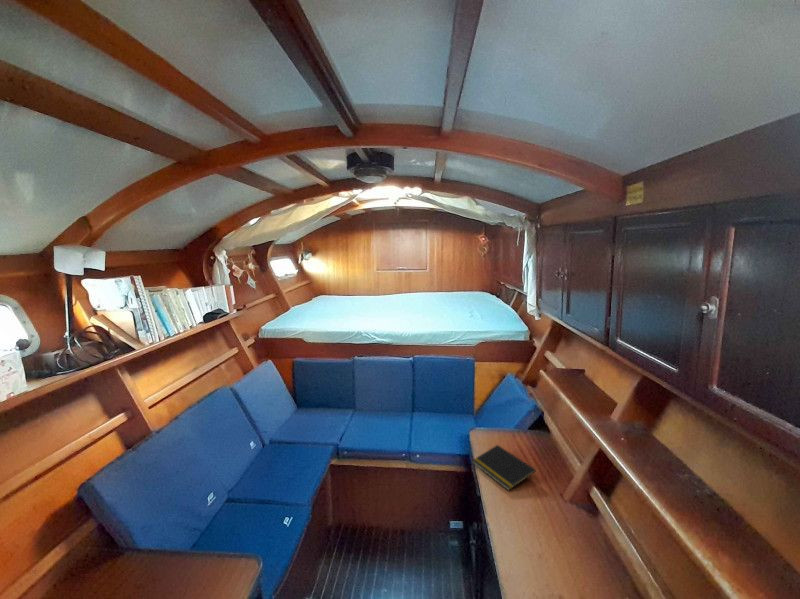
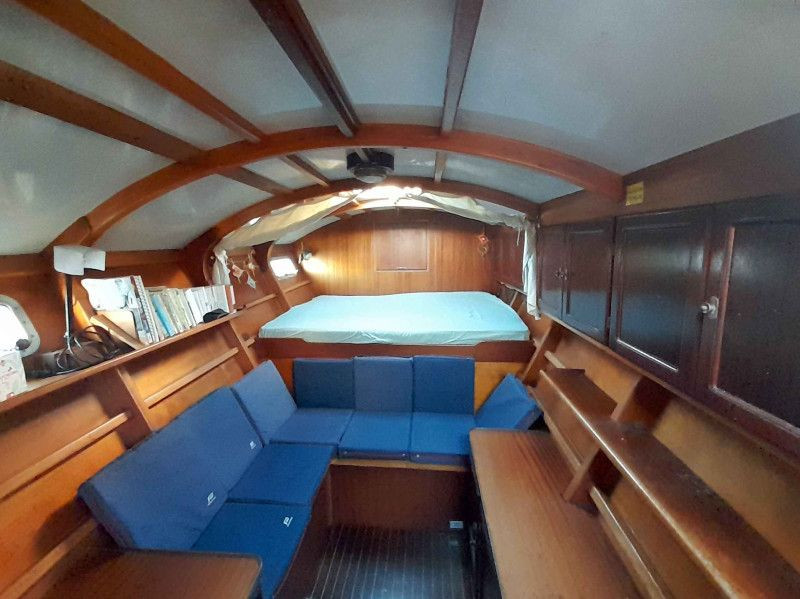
- notepad (502, 465)
